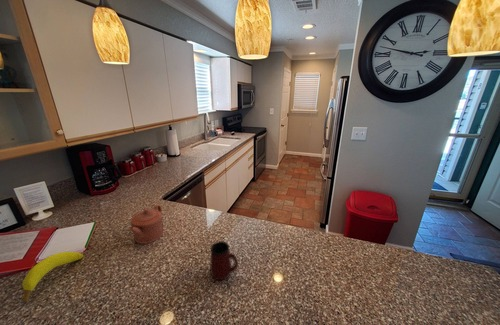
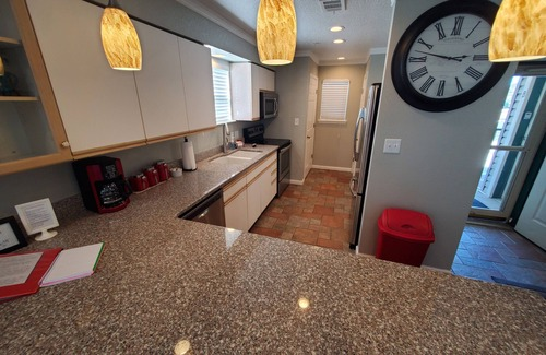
- mug (224, 260)
- teapot (147, 222)
- banana (52, 267)
